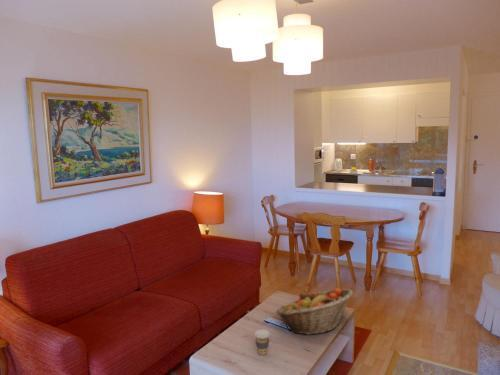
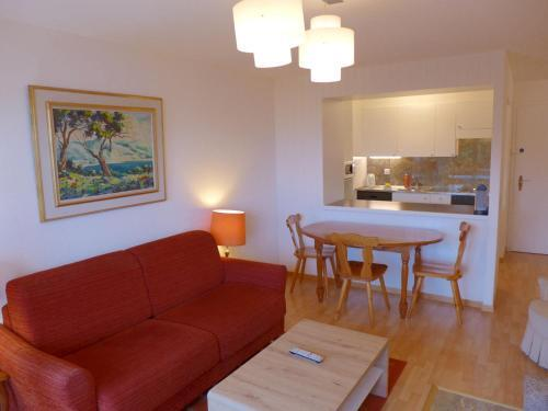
- fruit basket (315, 307)
- coffee cup (262, 342)
